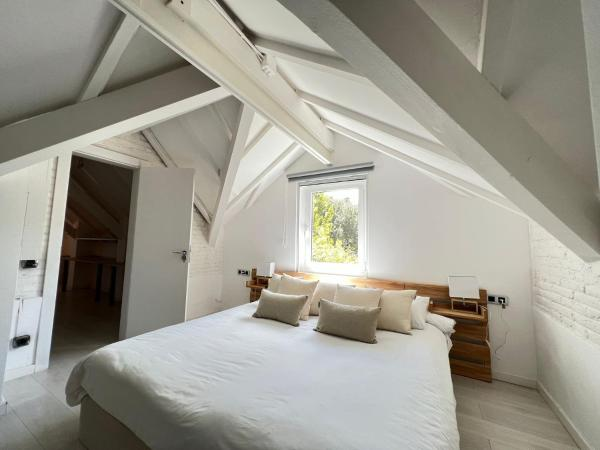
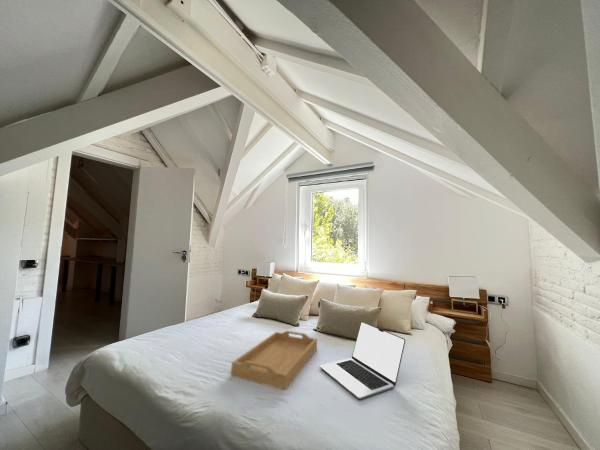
+ serving tray (279, 353)
+ laptop (360, 354)
